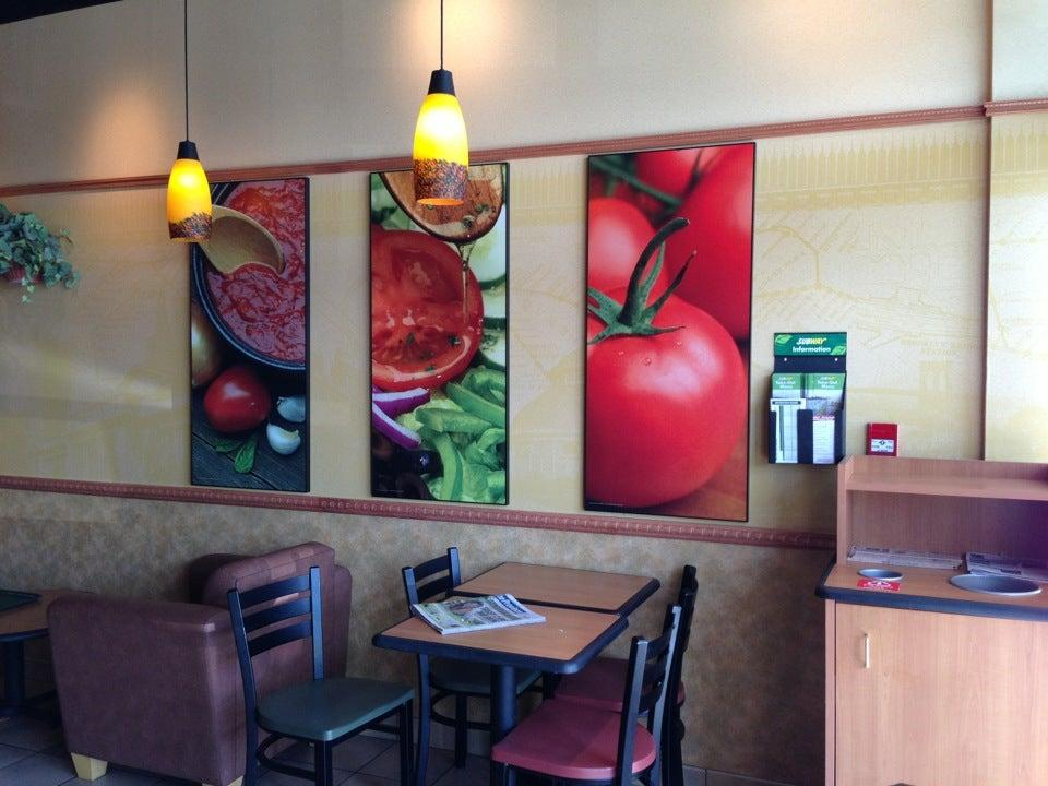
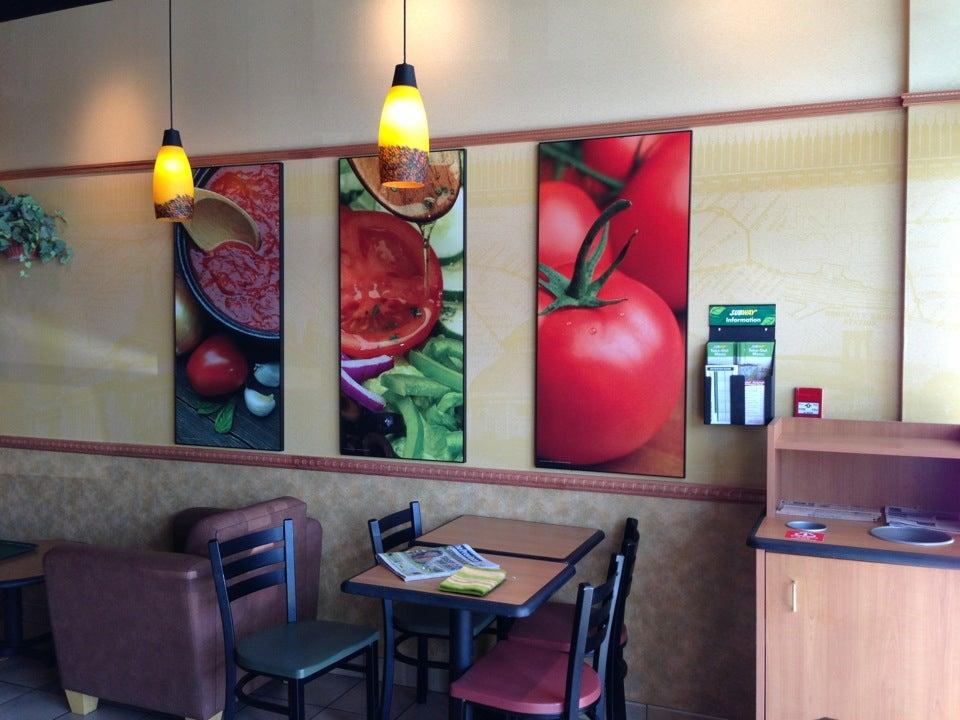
+ dish towel (473, 579)
